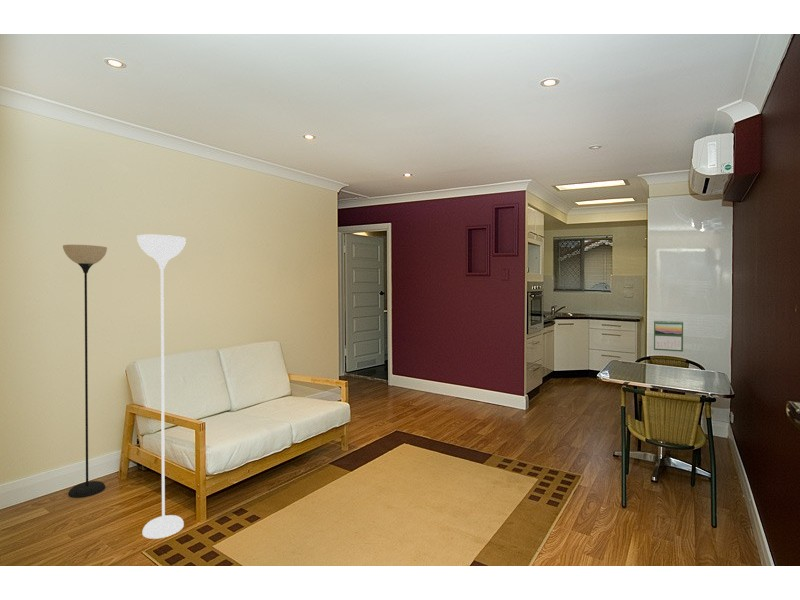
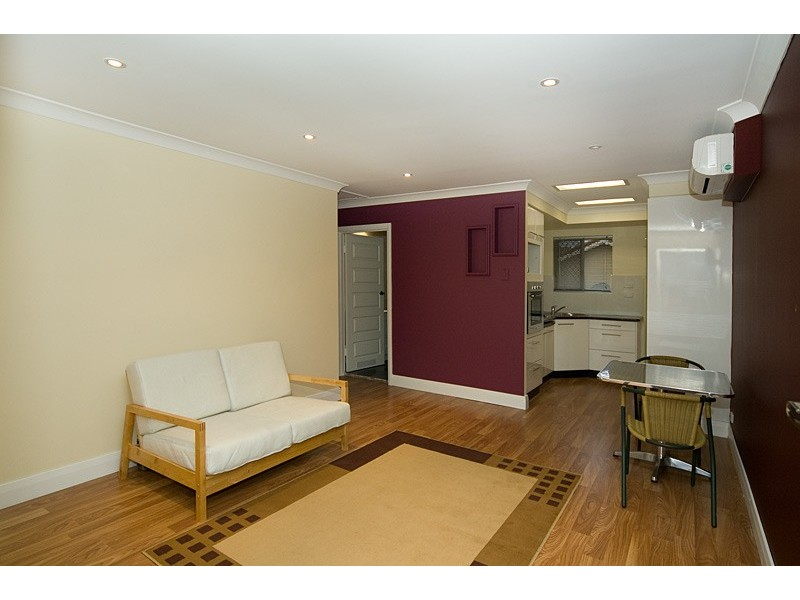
- calendar (668, 335)
- floor lamp (87, 375)
